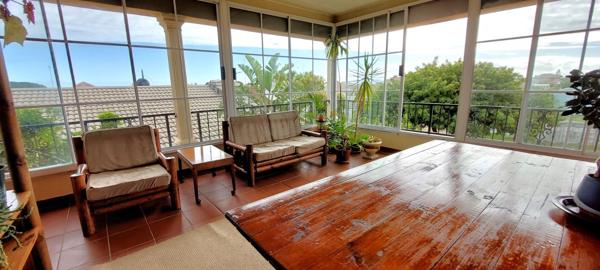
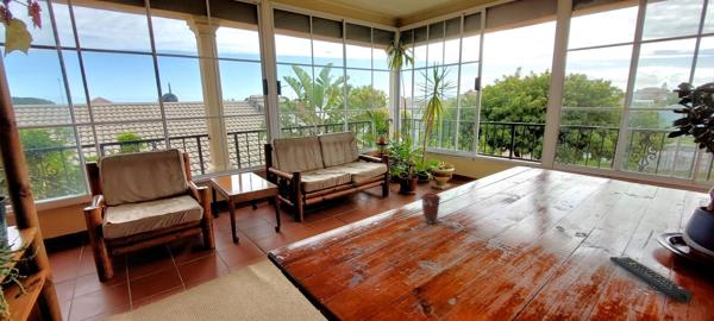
+ remote control (646, 275)
+ coffee cup (430, 208)
